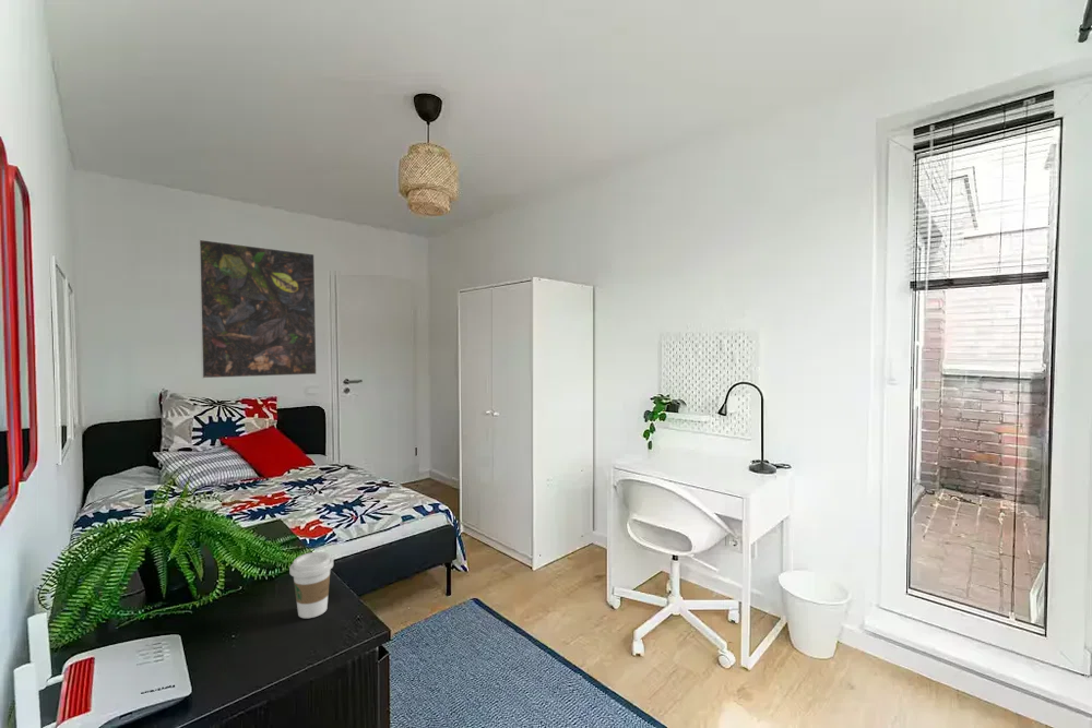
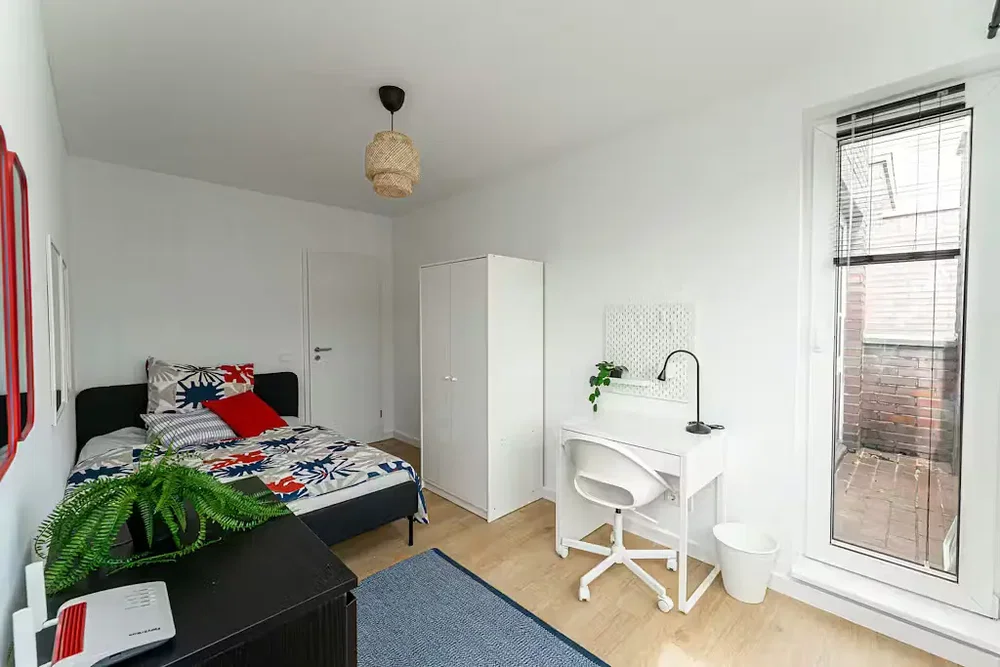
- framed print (261, 311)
- coffee cup (312, 584)
